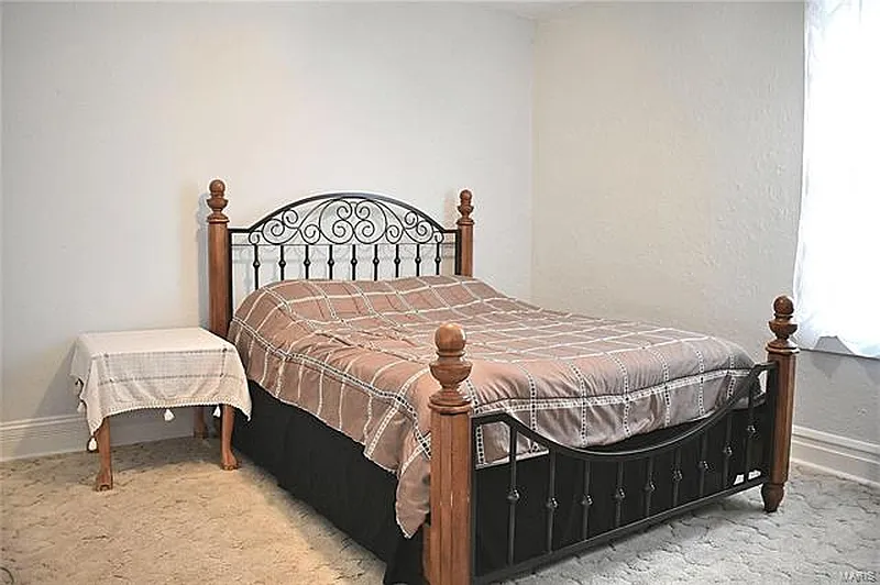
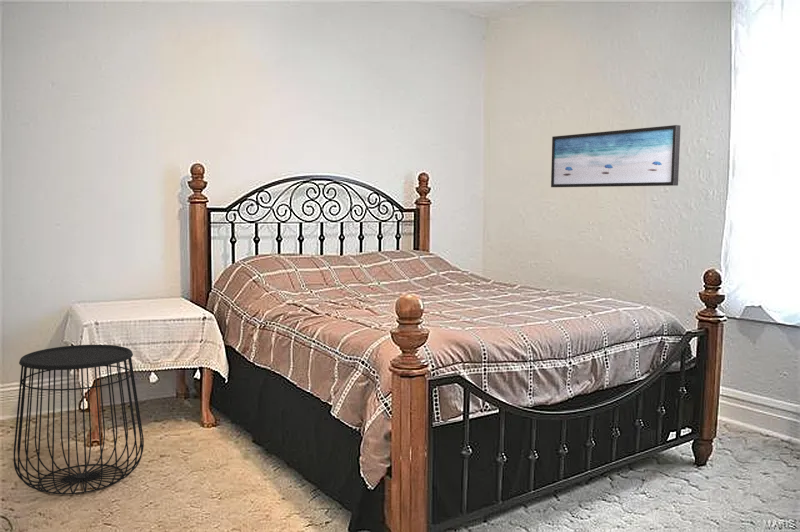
+ side table (83, 417)
+ wall art (610, 159)
